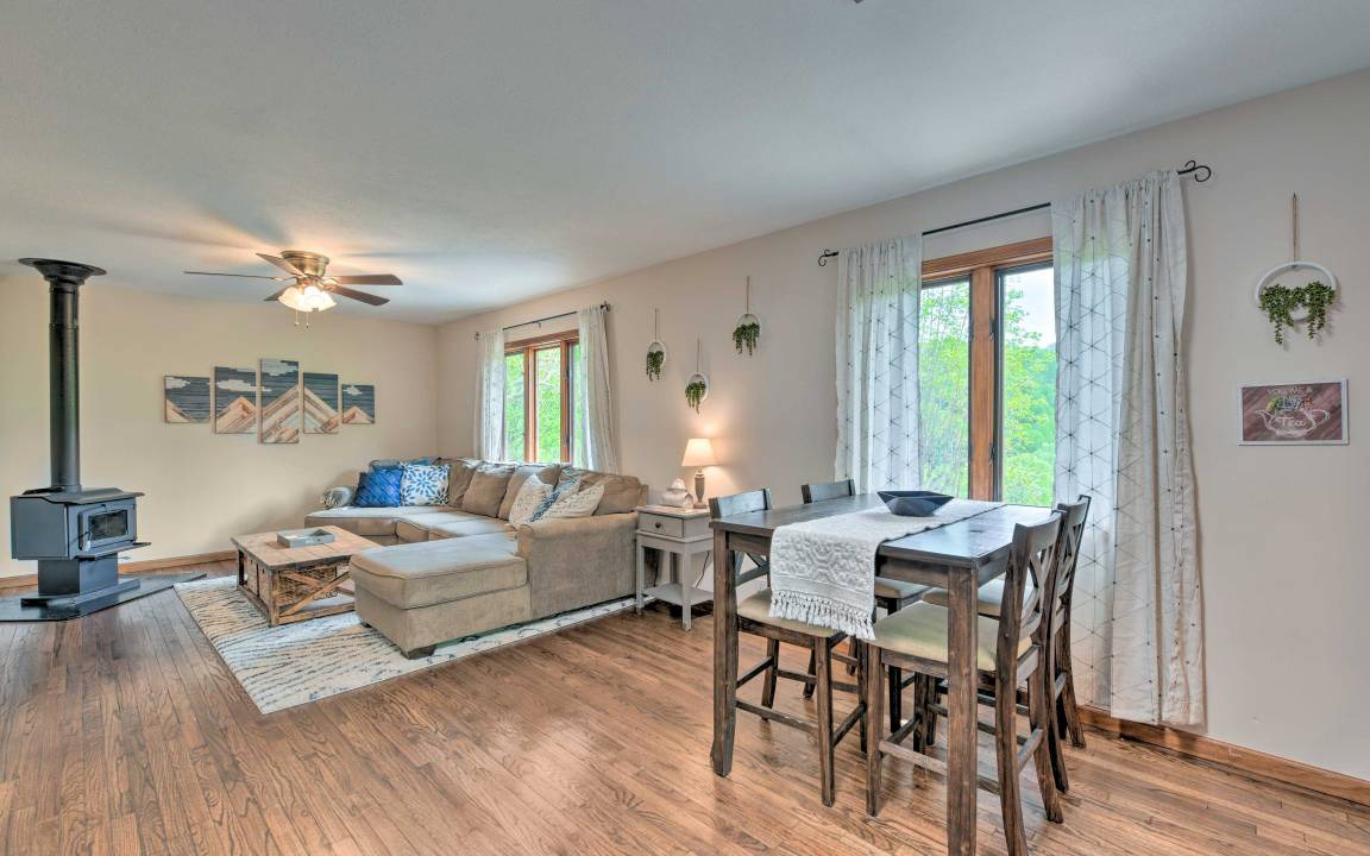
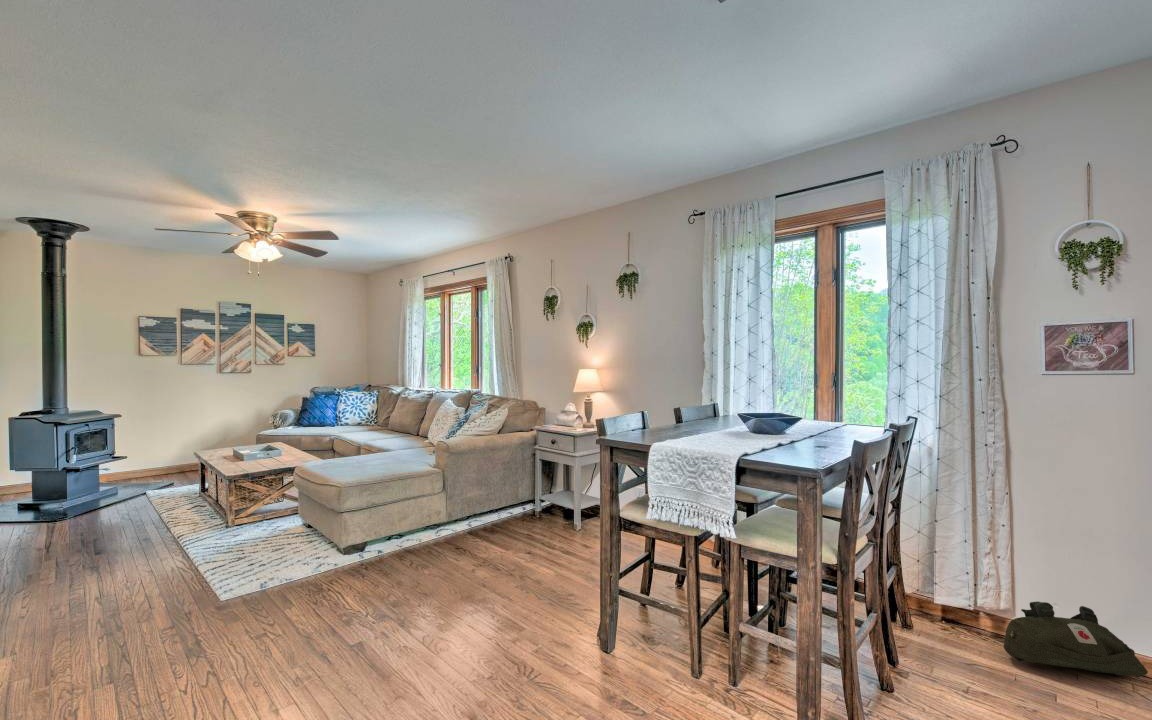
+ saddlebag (1073, 637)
